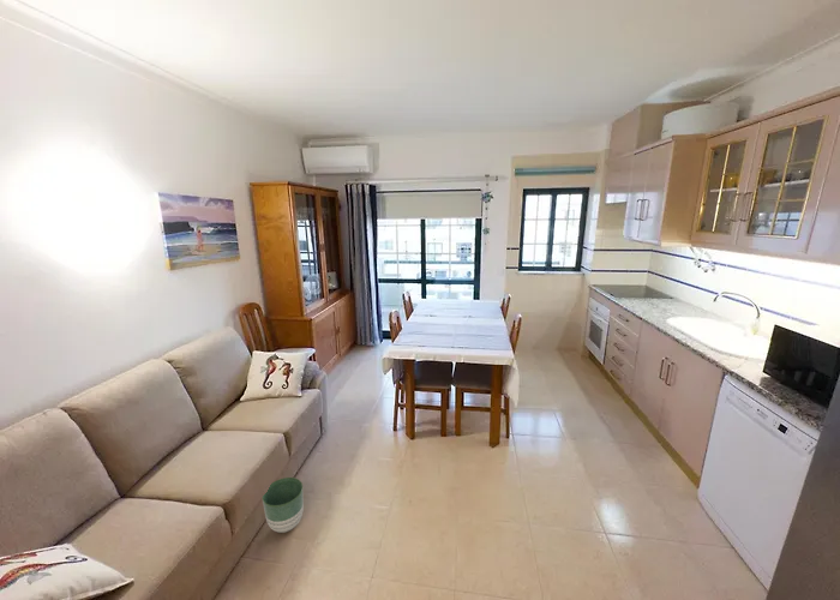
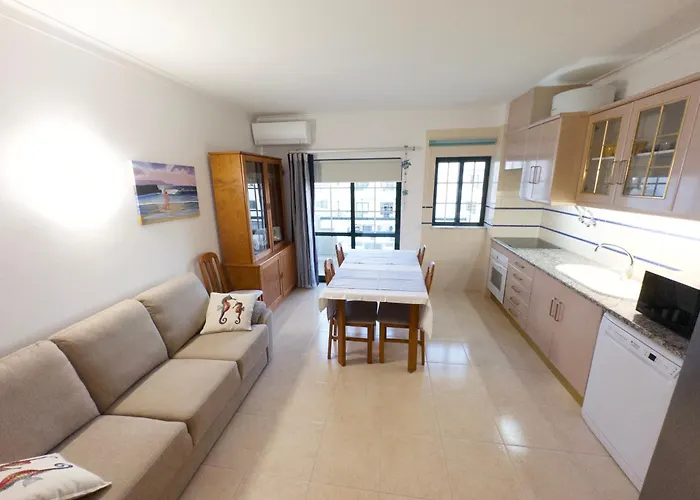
- planter (284, 508)
